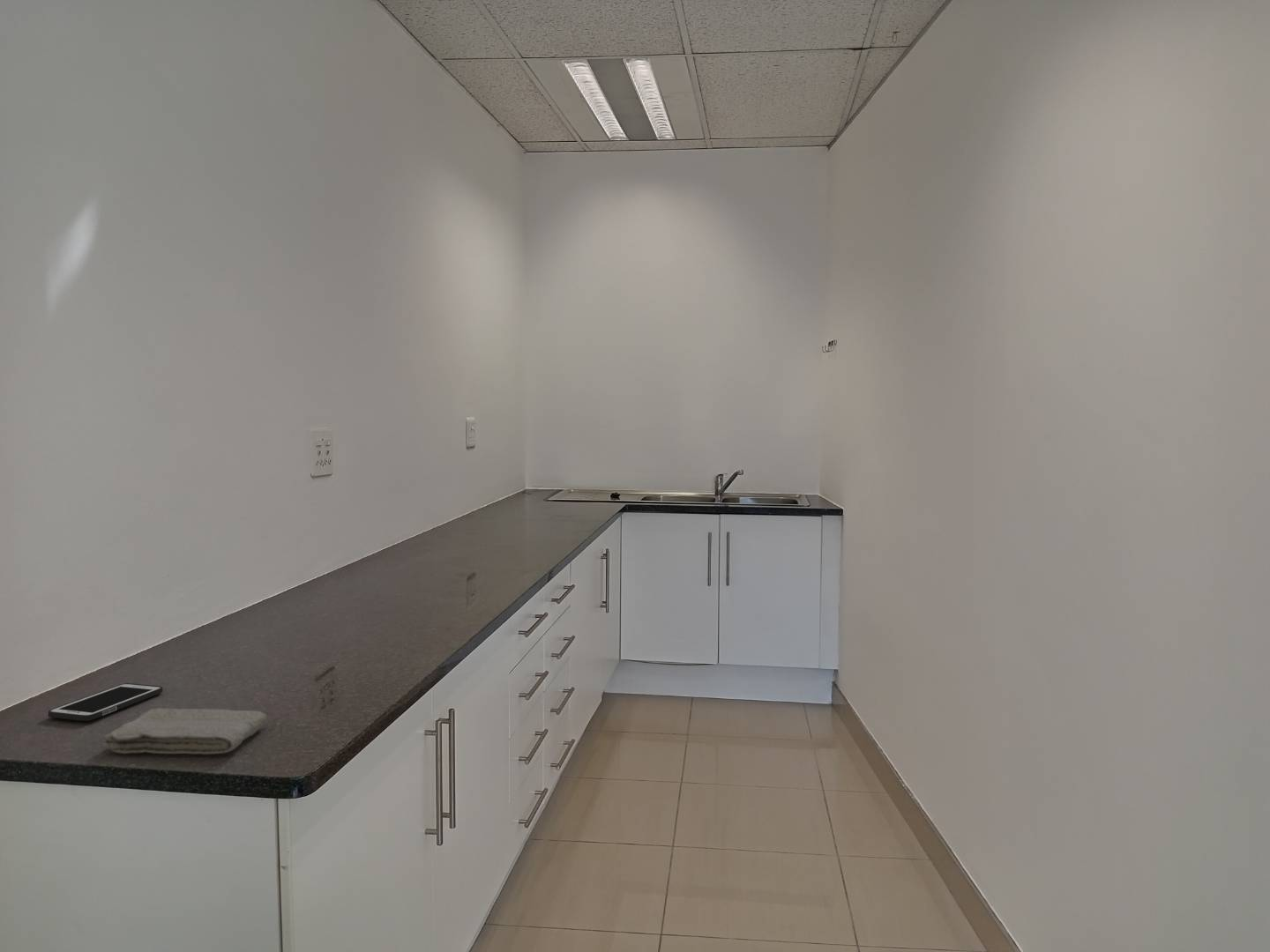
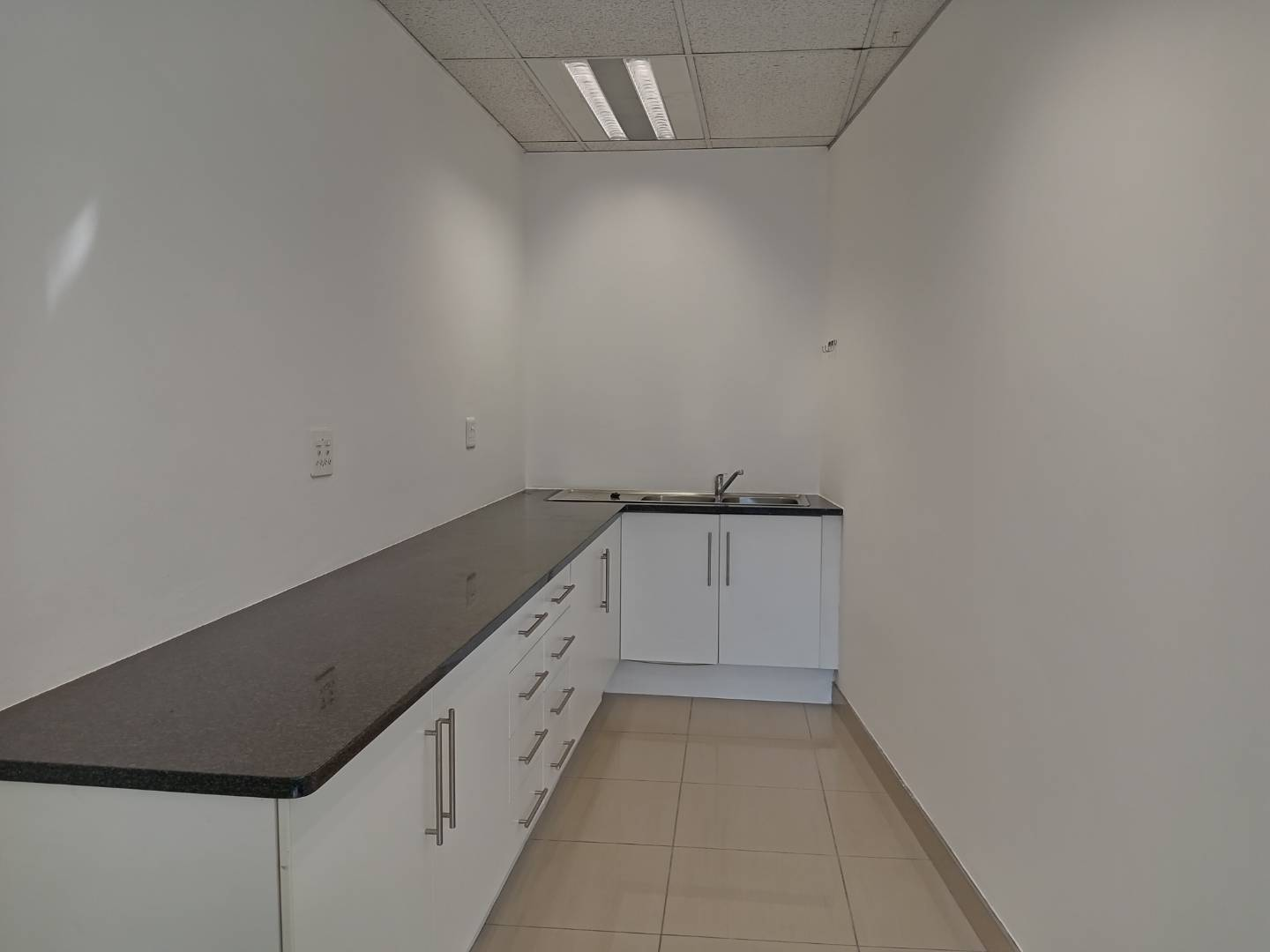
- cell phone (108, 701)
- washcloth (188, 728)
